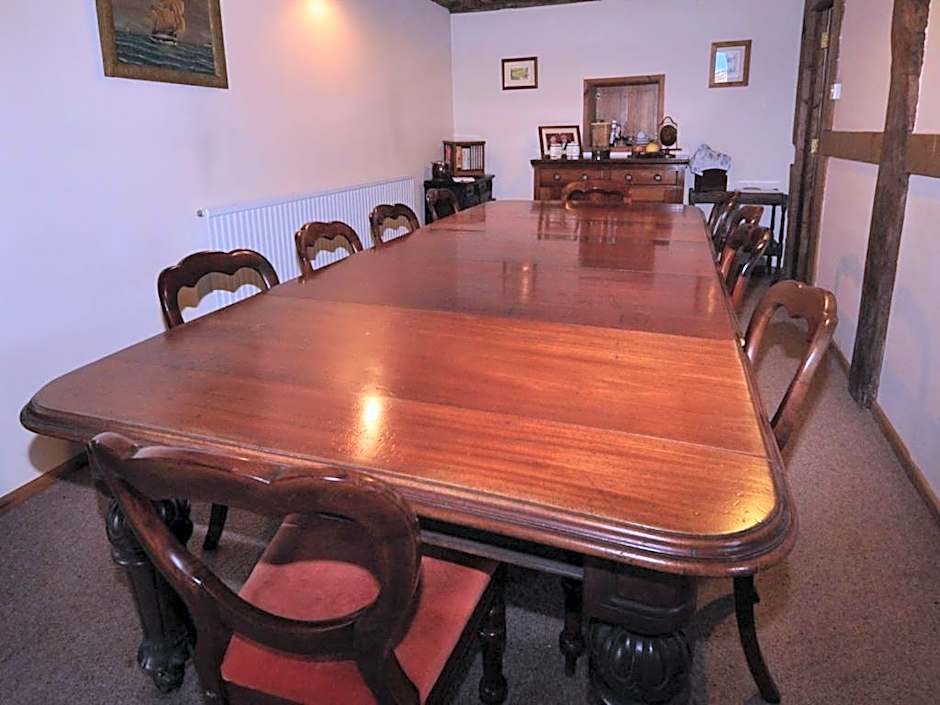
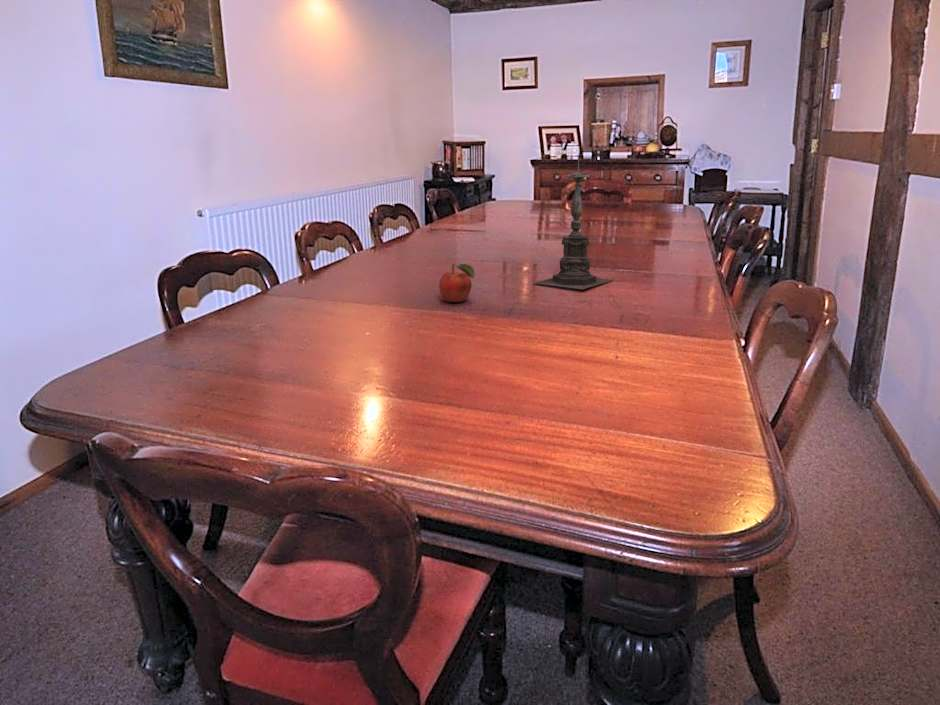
+ candle holder (575, 220)
+ fruit (457, 282)
